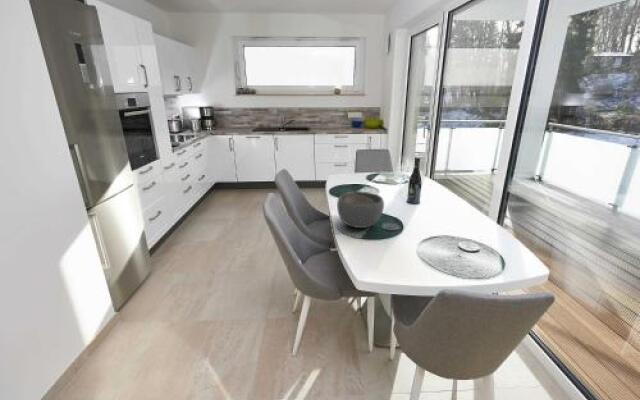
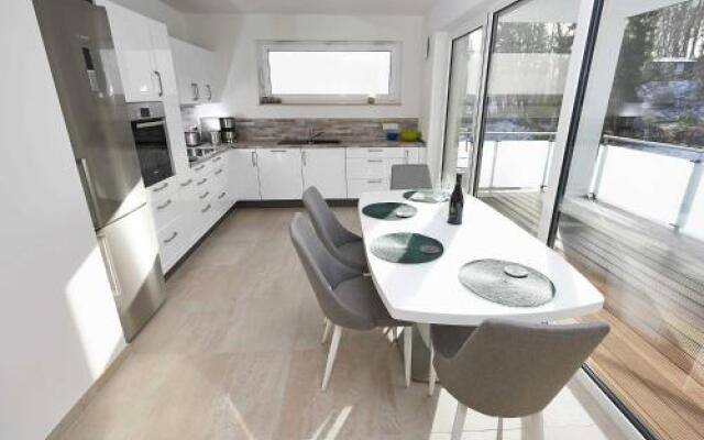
- bowl (359, 210)
